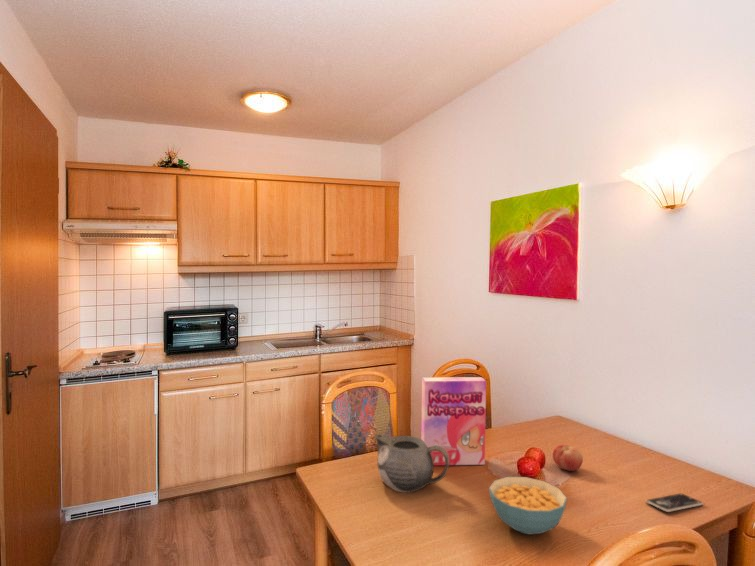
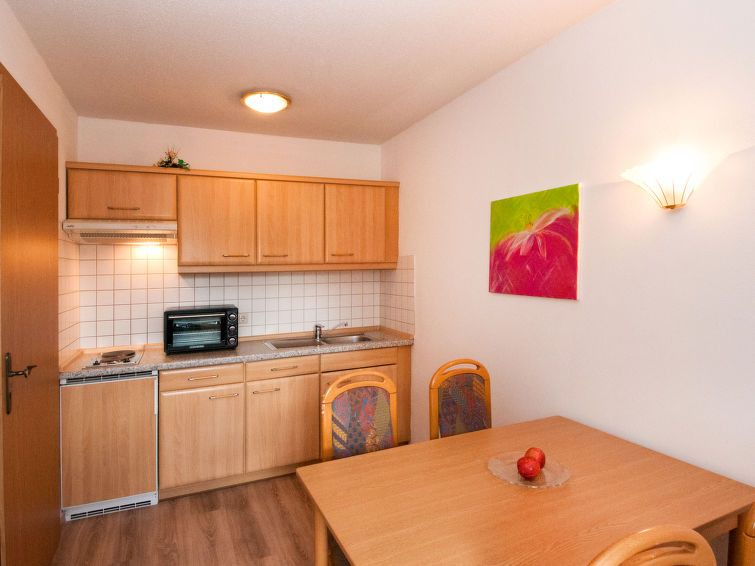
- teapot (410, 462)
- cereal box (453, 420)
- fruit (567, 457)
- cereal bowl (526, 510)
- smartphone (674, 502)
